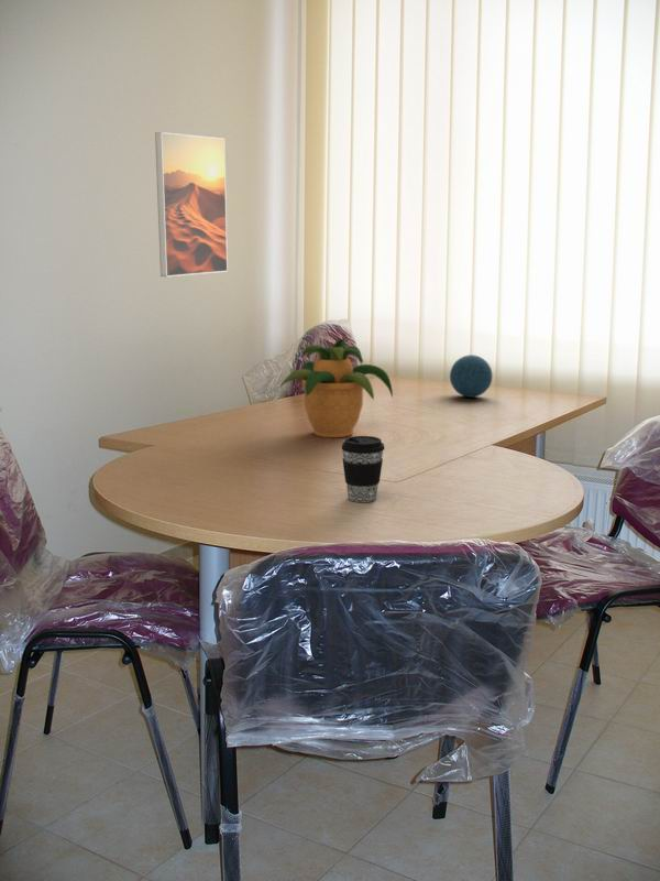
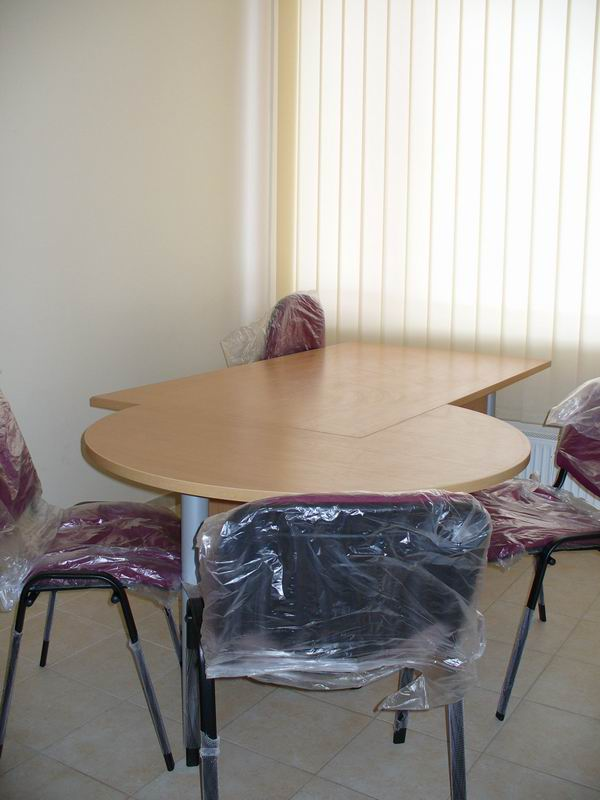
- potted plant (330, 385)
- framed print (193, 205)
- coffee cup (362, 469)
- decorative orb (471, 376)
